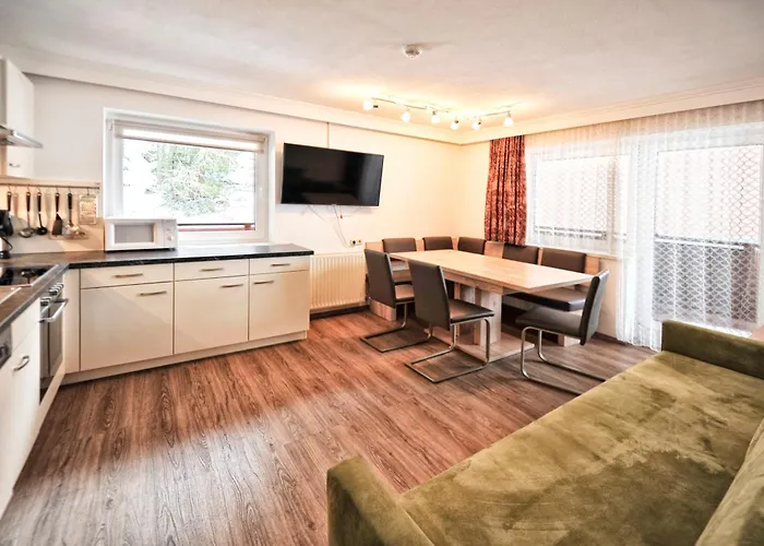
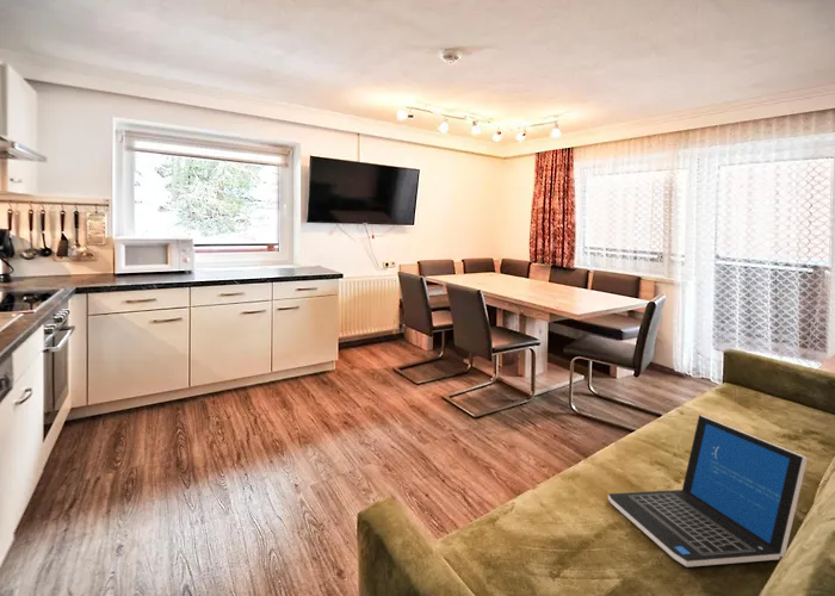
+ laptop (694, 480)
